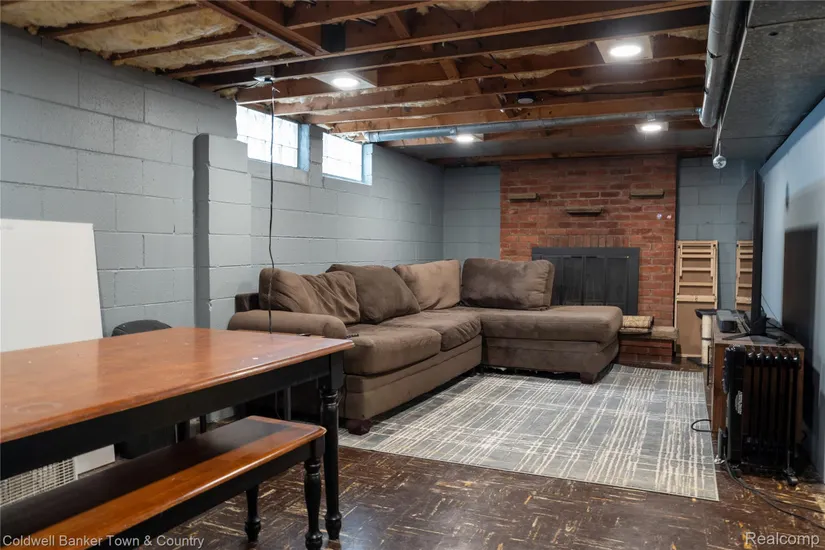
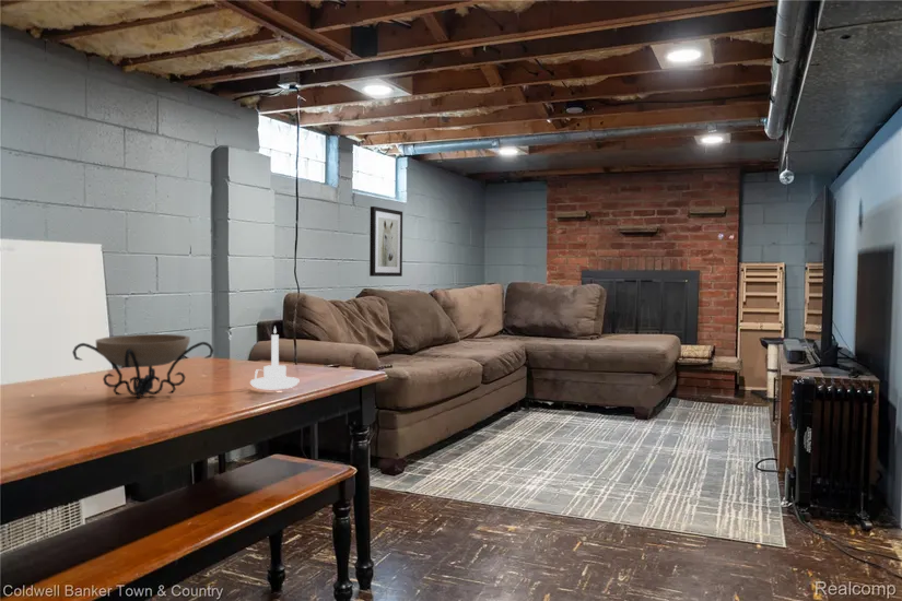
+ wall art (386, 243)
+ decorative bowl (144, 366)
+ candle holder (274, 356)
